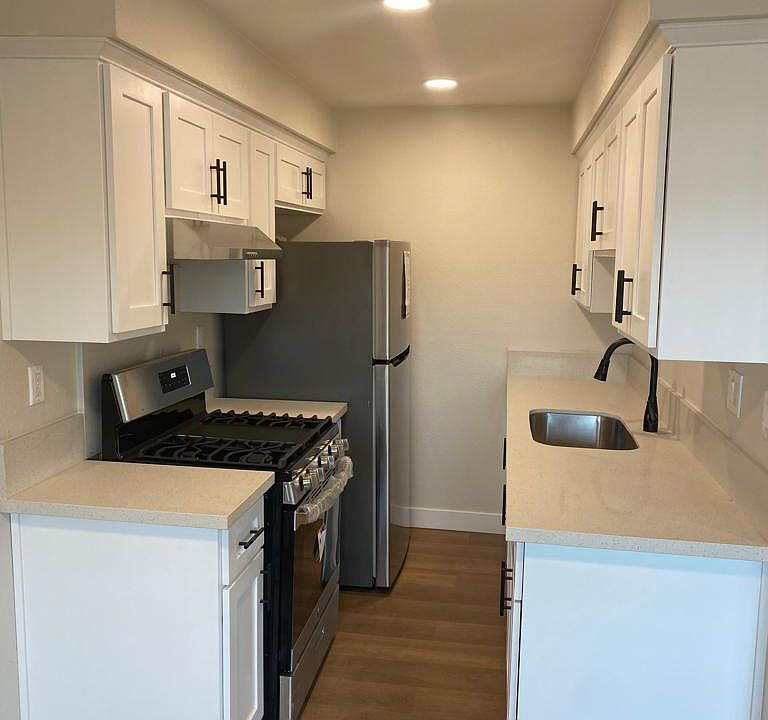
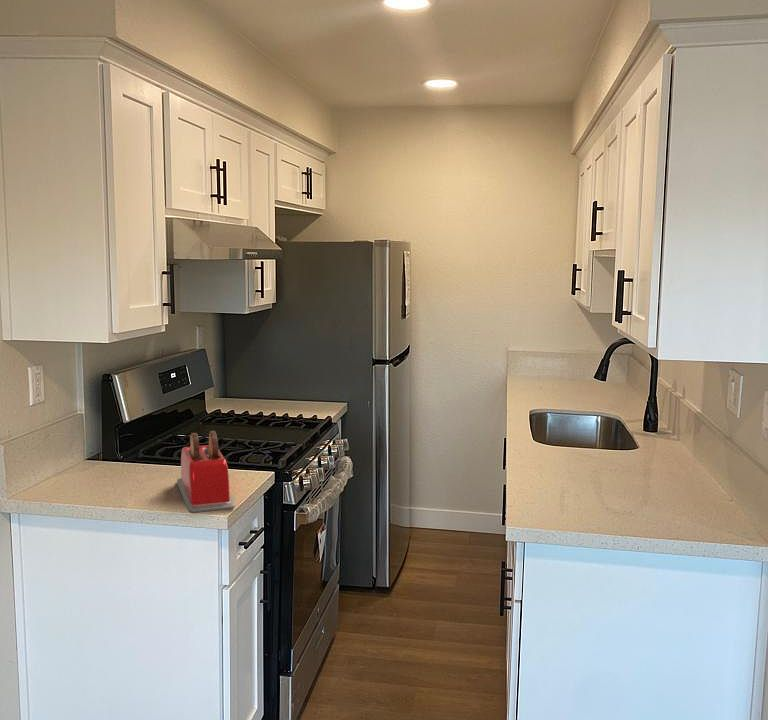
+ toaster (203, 463)
